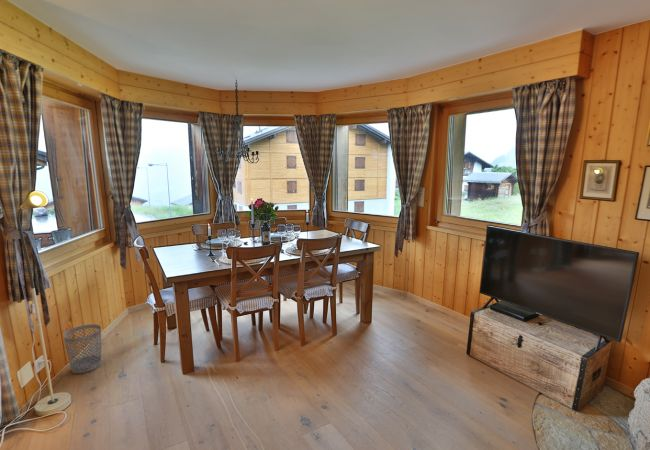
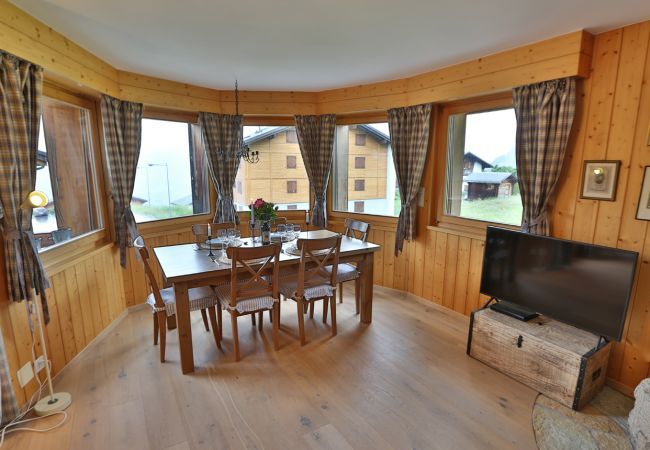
- wastebasket (84, 349)
